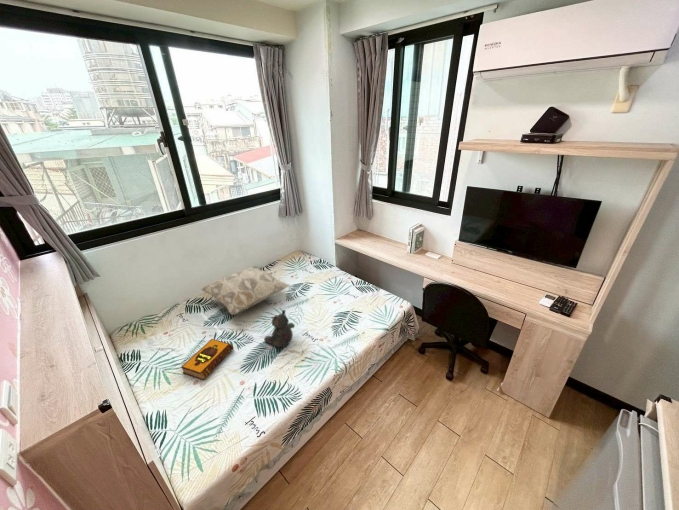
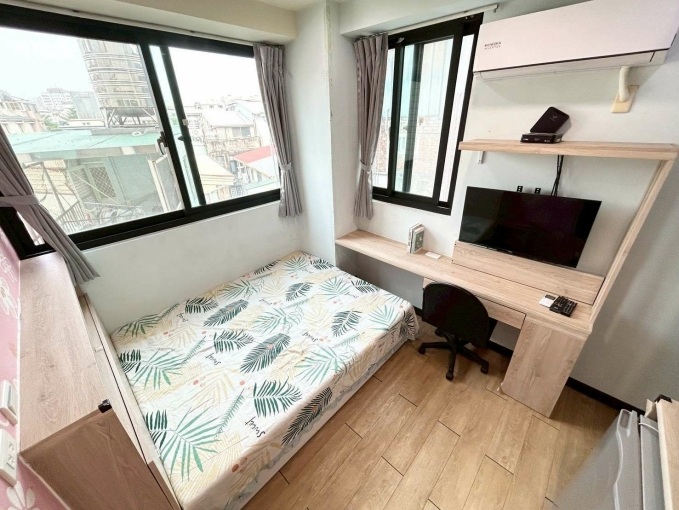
- decorative pillow (246, 287)
- hardback book (208, 358)
- stuffed bear (277, 326)
